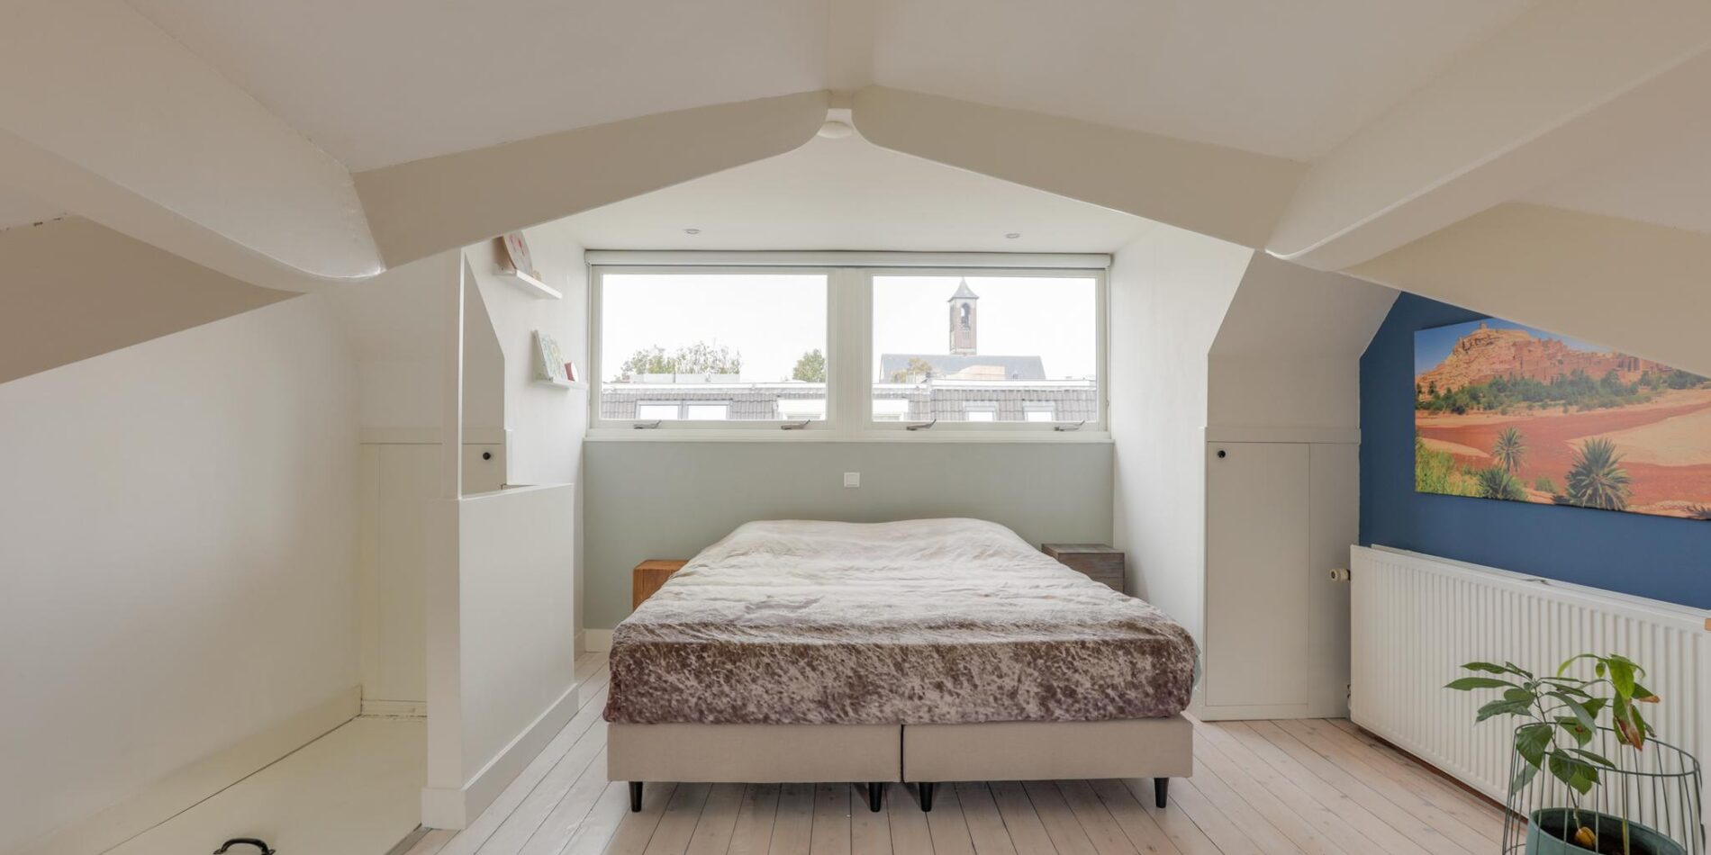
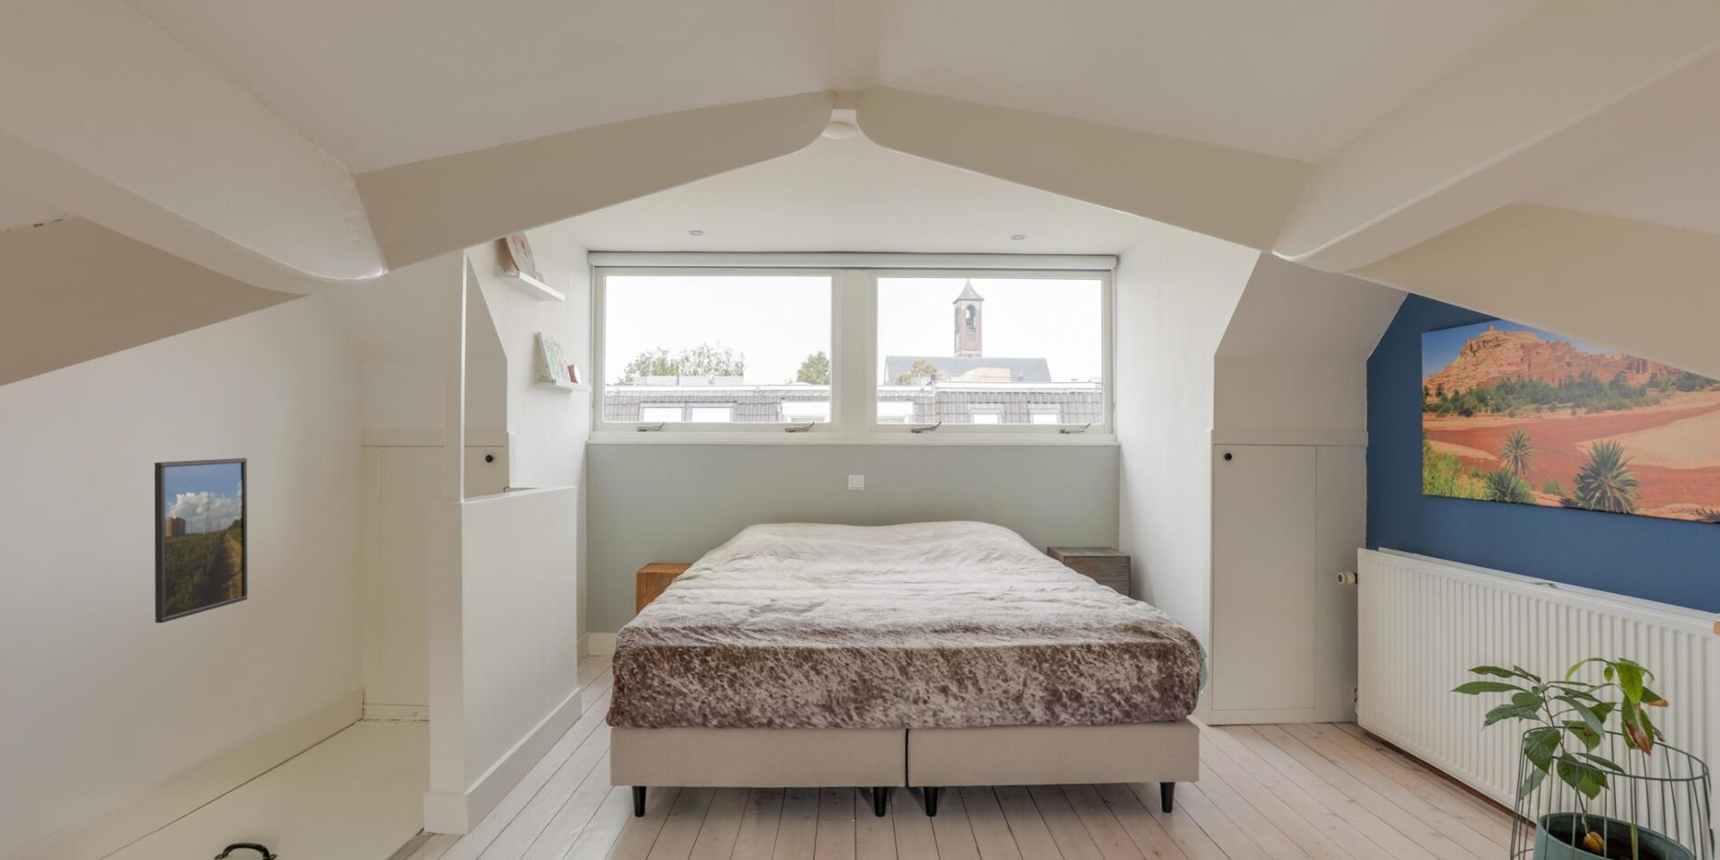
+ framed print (204, 535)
